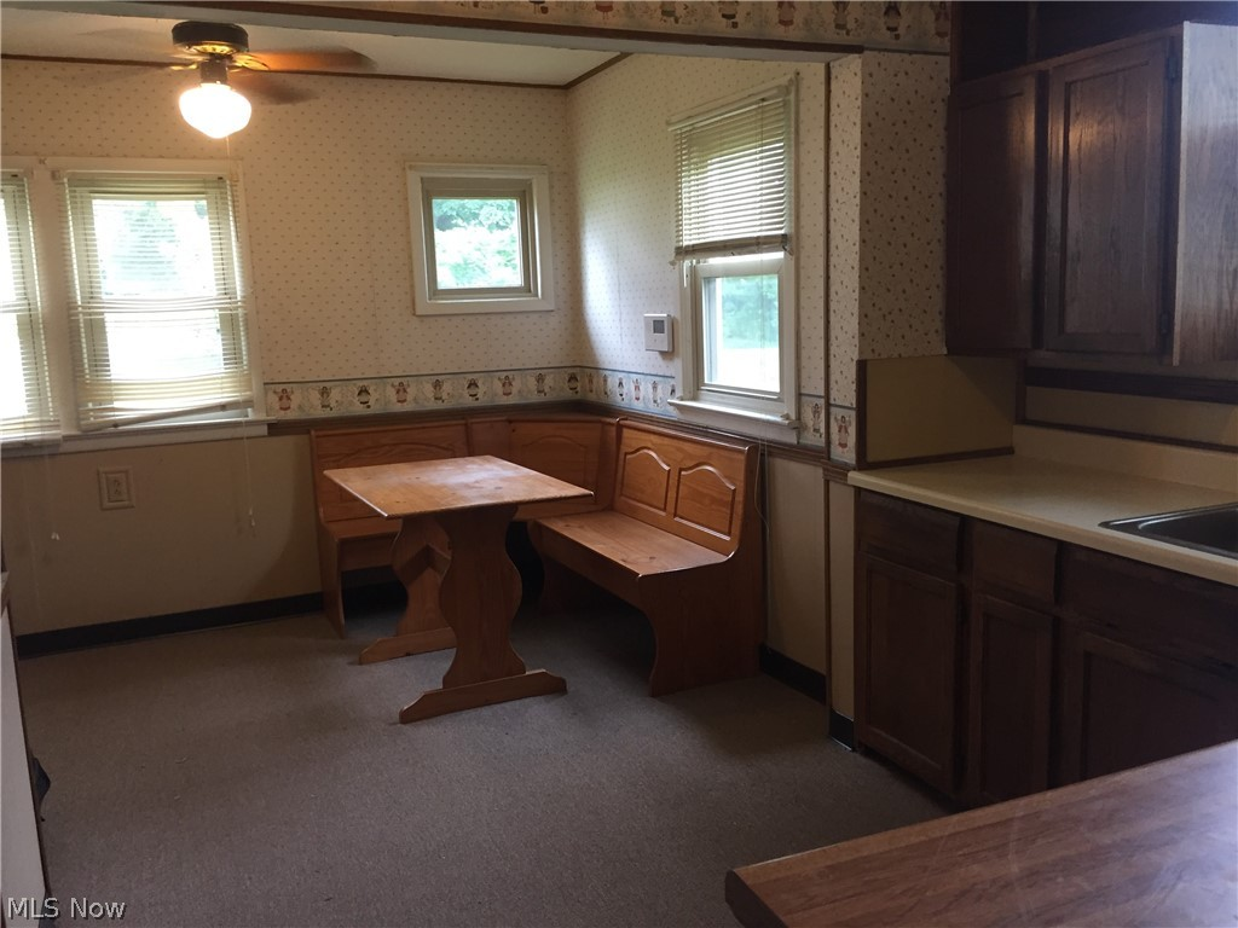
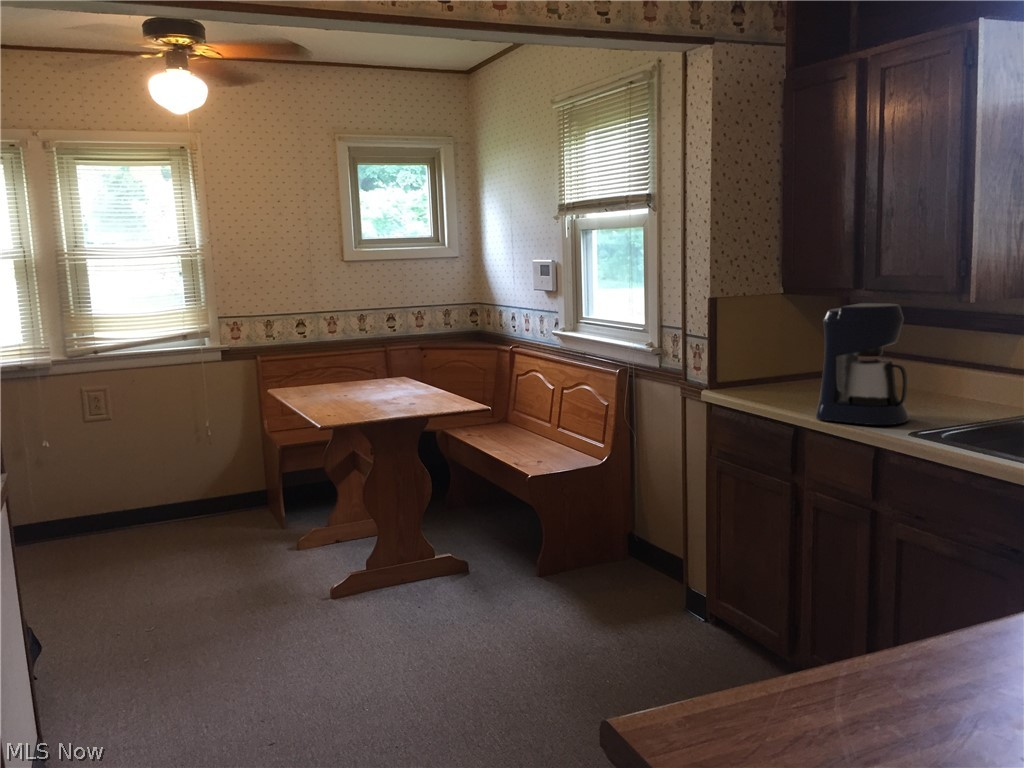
+ coffee maker (862, 361)
